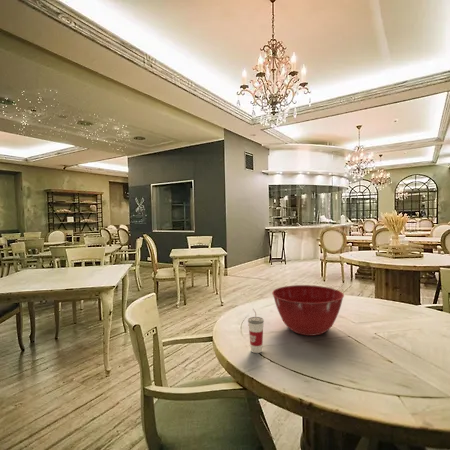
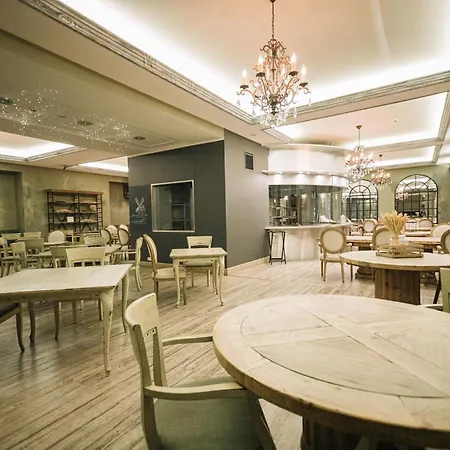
- mixing bowl (307, 310)
- cup (256, 329)
